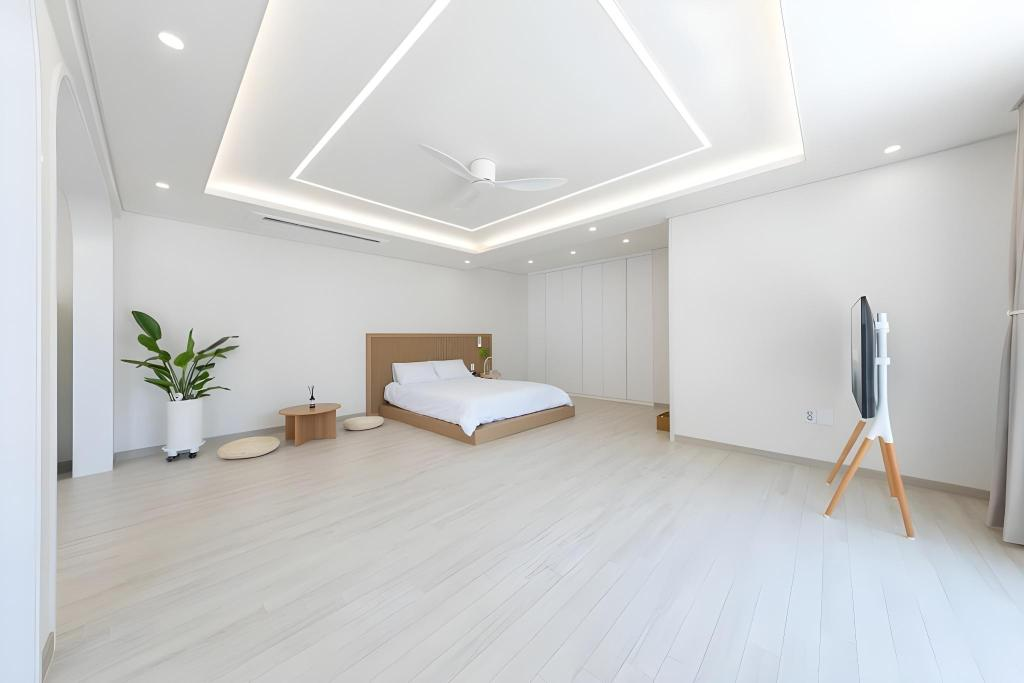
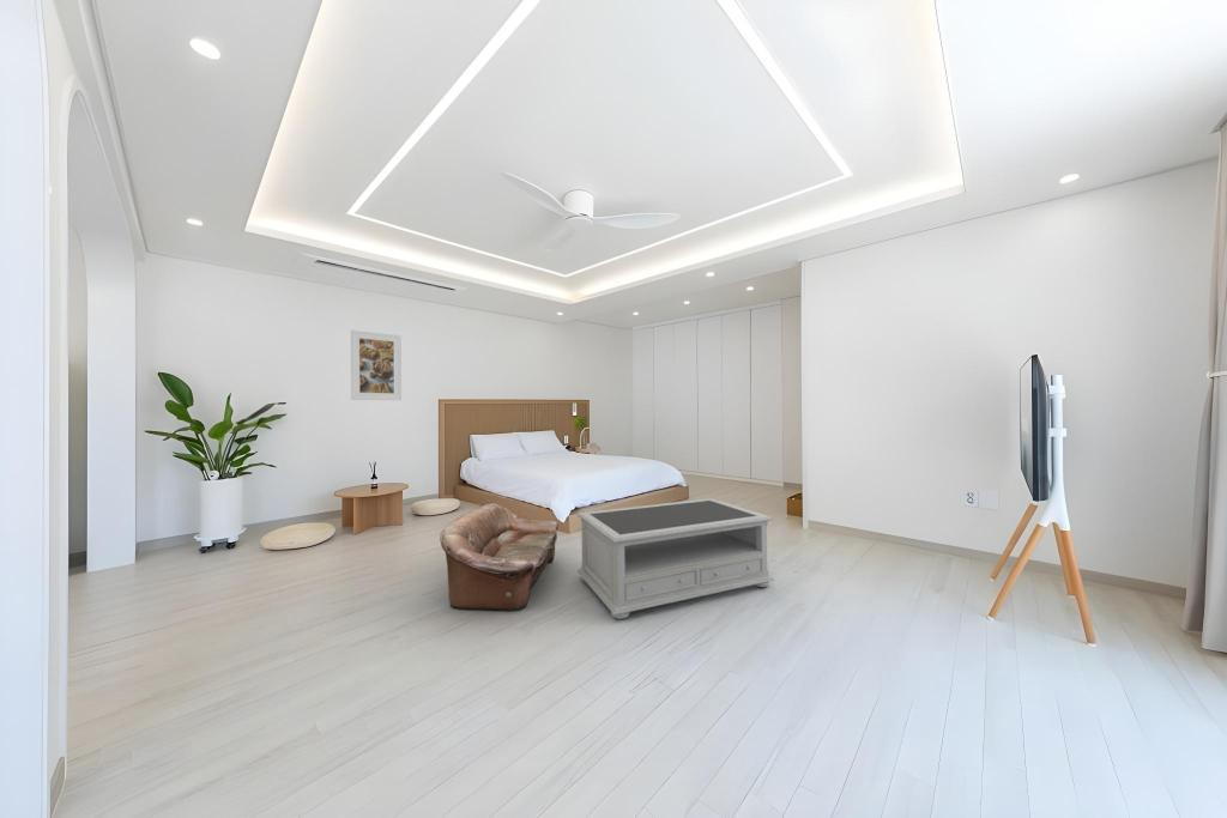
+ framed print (376, 366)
+ loveseat (507, 546)
+ coffee table (672, 547)
